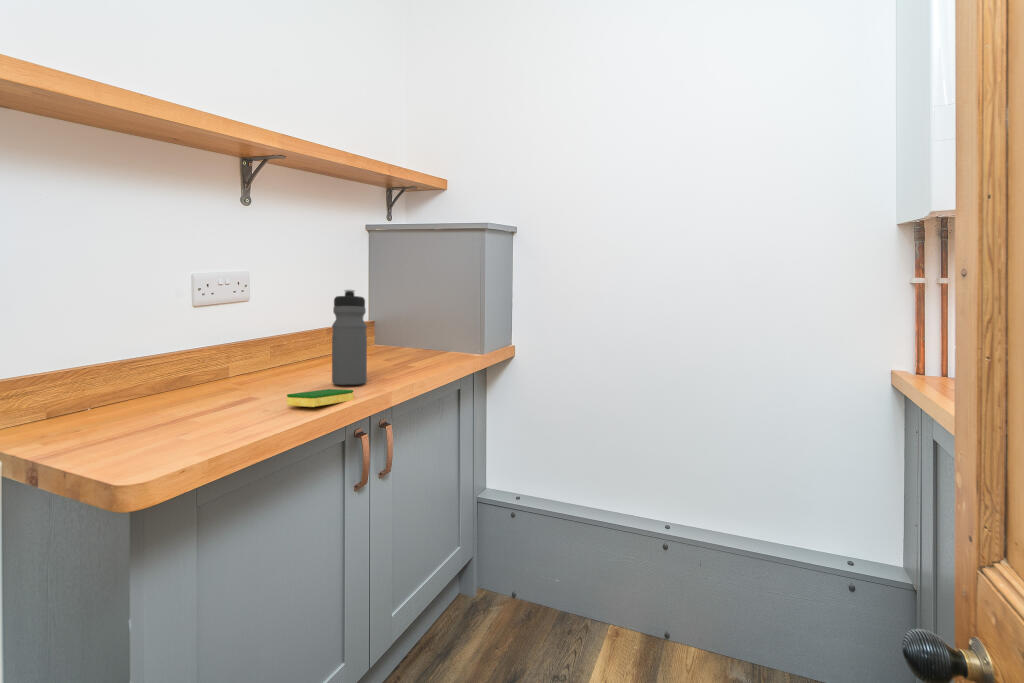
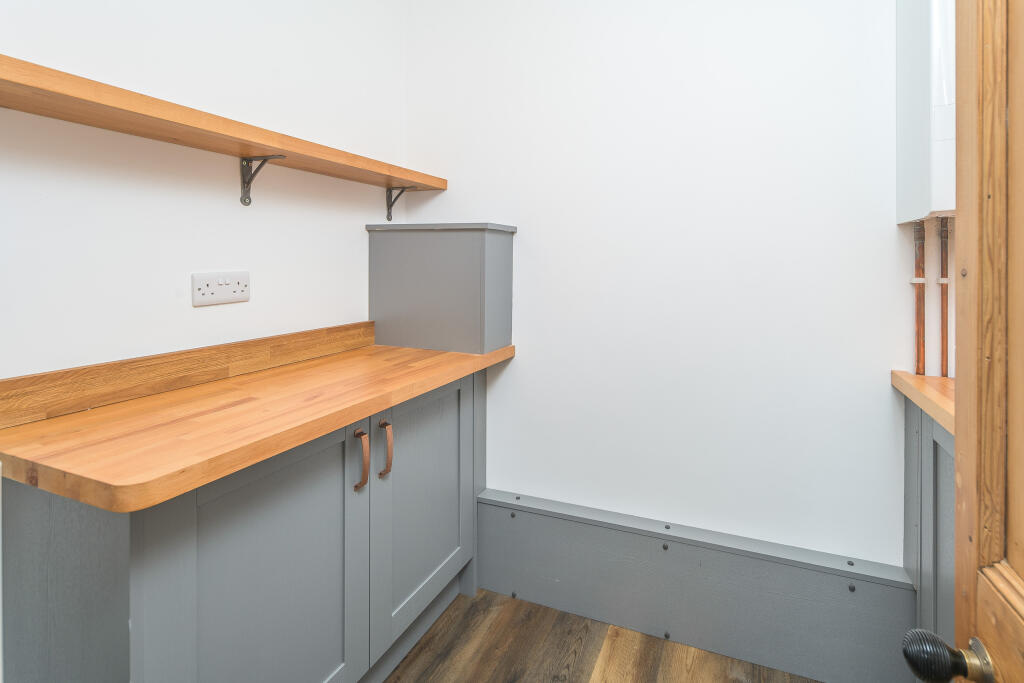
- dish sponge (321, 397)
- water bottle (349, 336)
